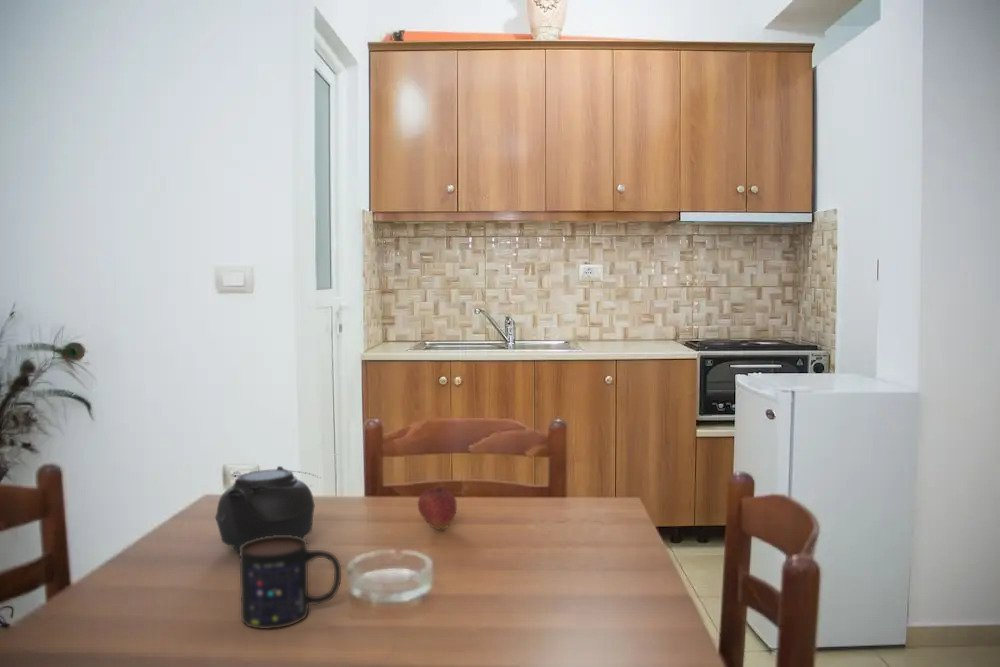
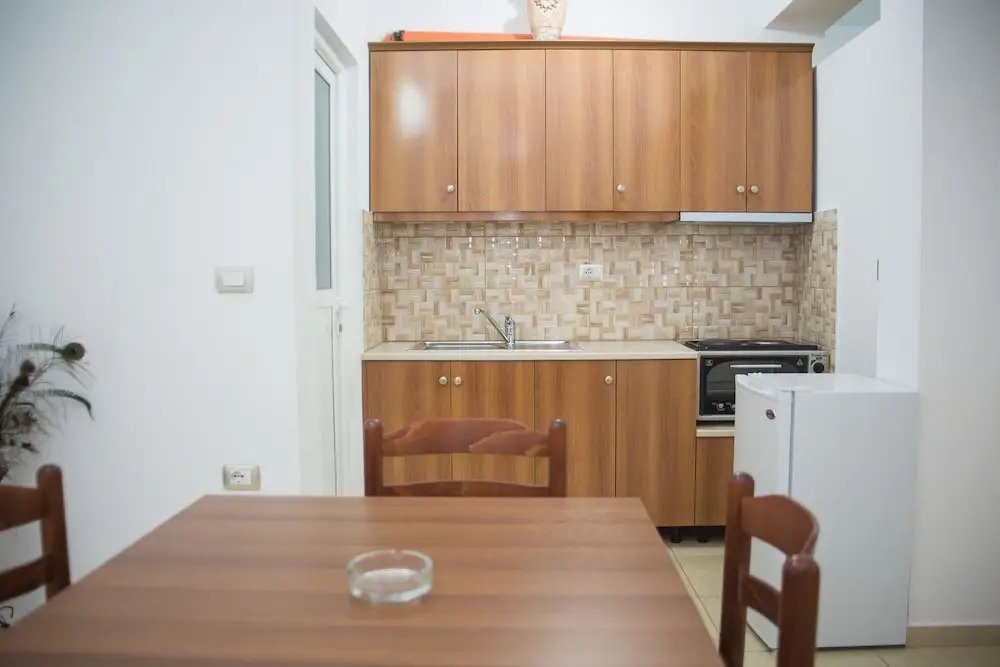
- mug (291, 578)
- teapot (261, 513)
- fruit (437, 508)
